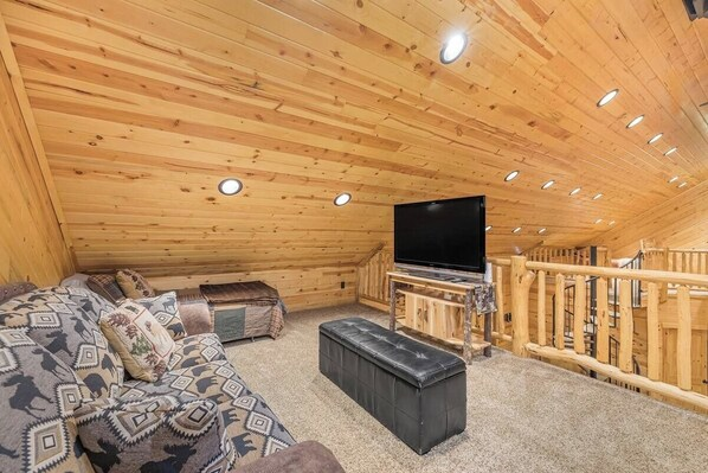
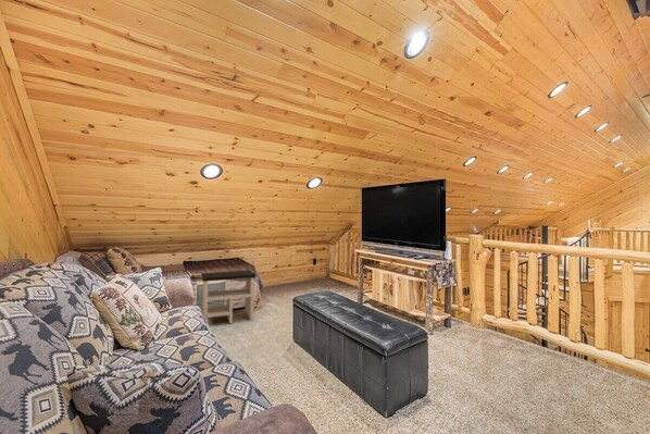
+ side table (227, 296)
